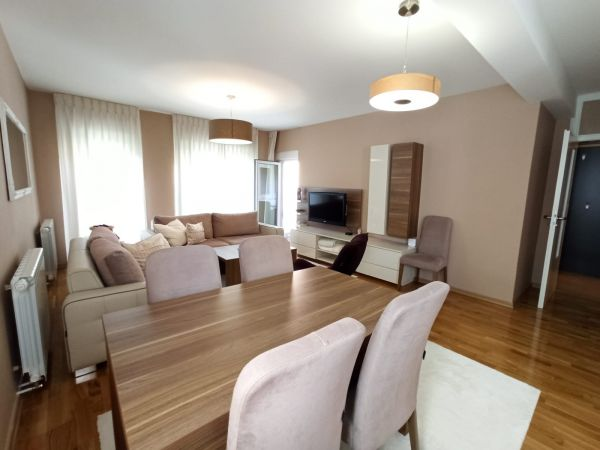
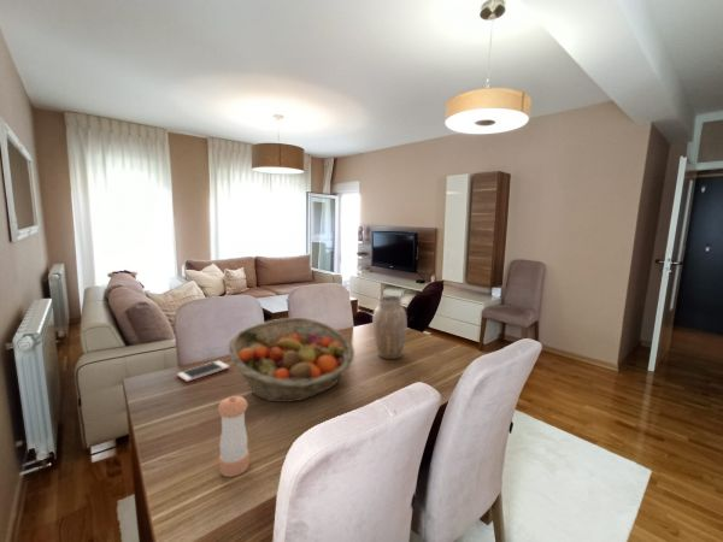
+ fruit basket (294, 355)
+ vase (389, 326)
+ pepper shaker (233, 431)
+ cell phone (204, 370)
